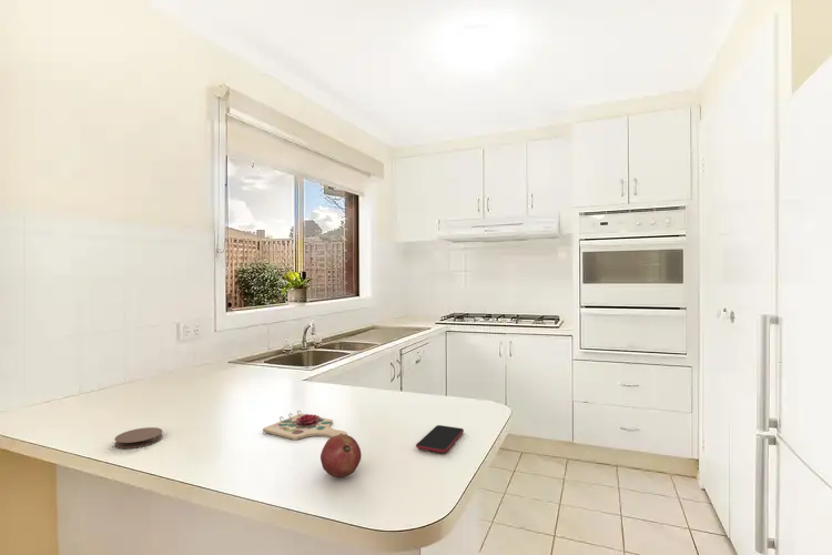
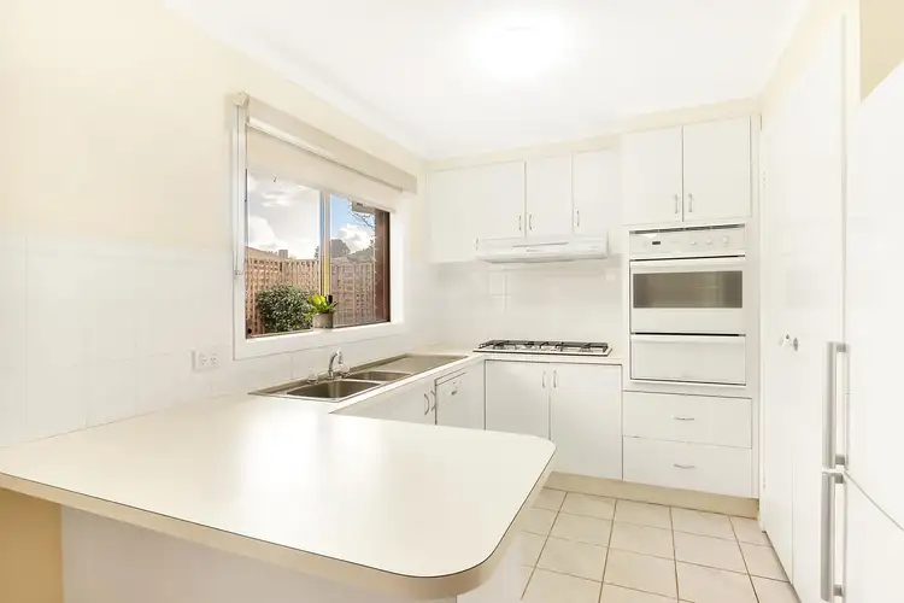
- fruit (339, 454)
- smartphone (440, 437)
- coaster (139, 437)
- cutting board (312, 425)
